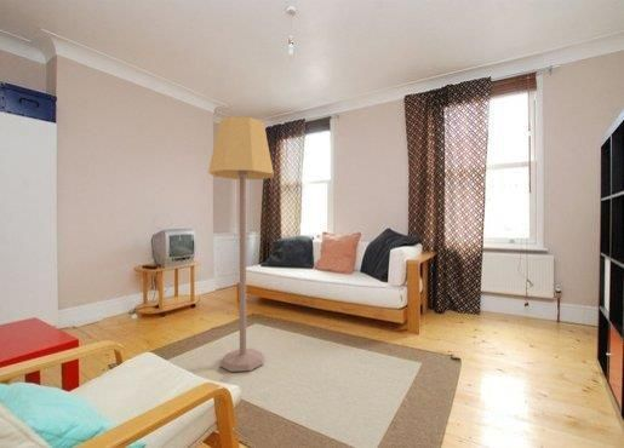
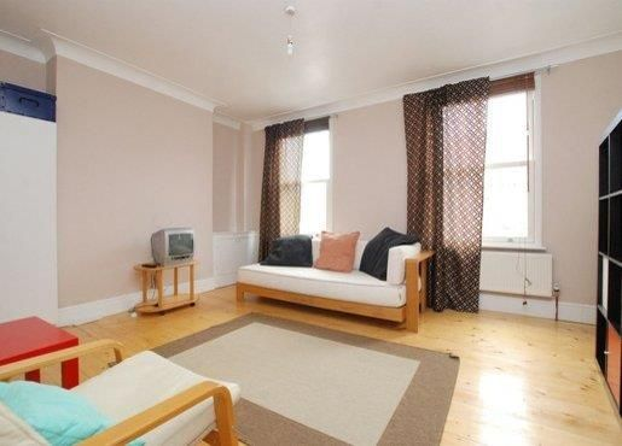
- lamp (242, 242)
